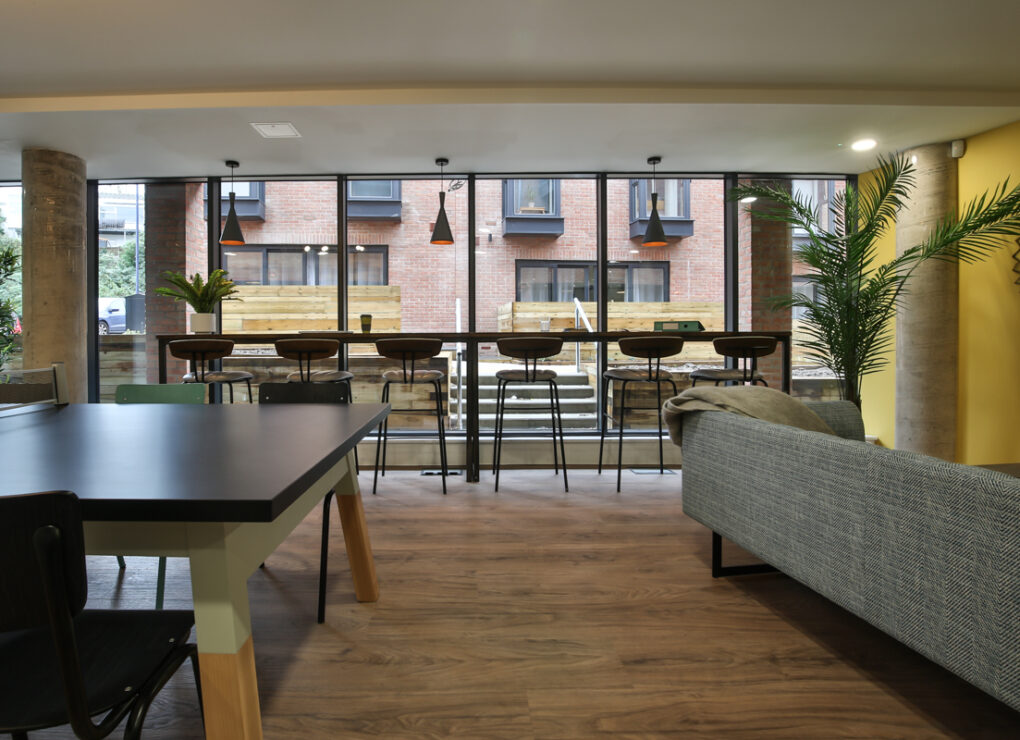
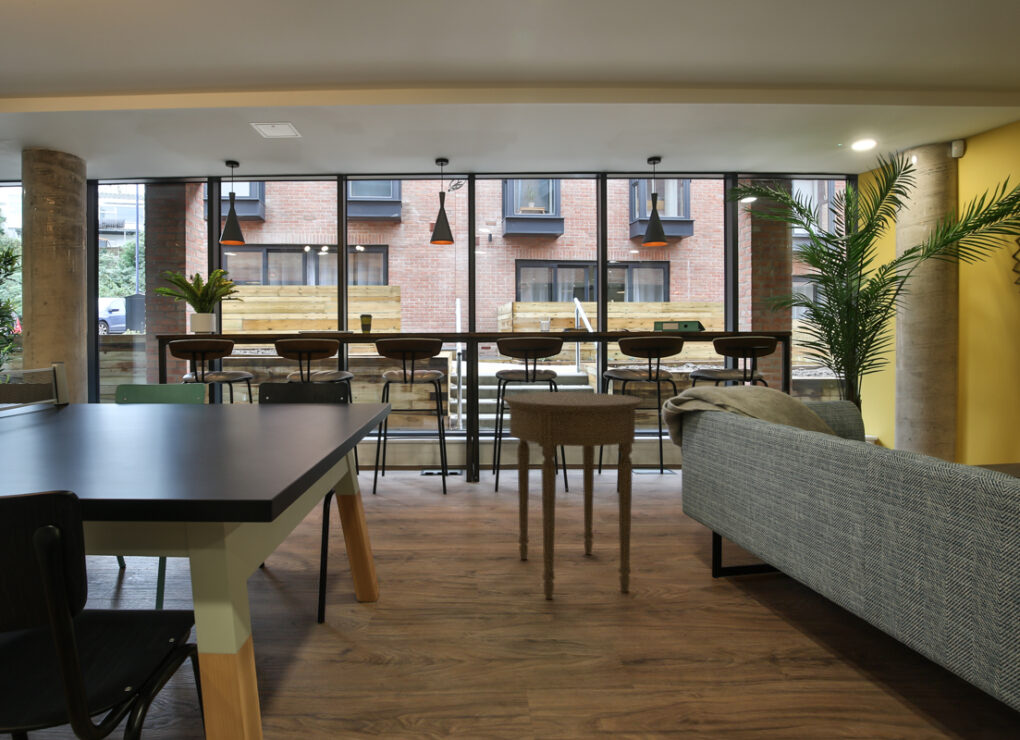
+ side table (583, 486)
